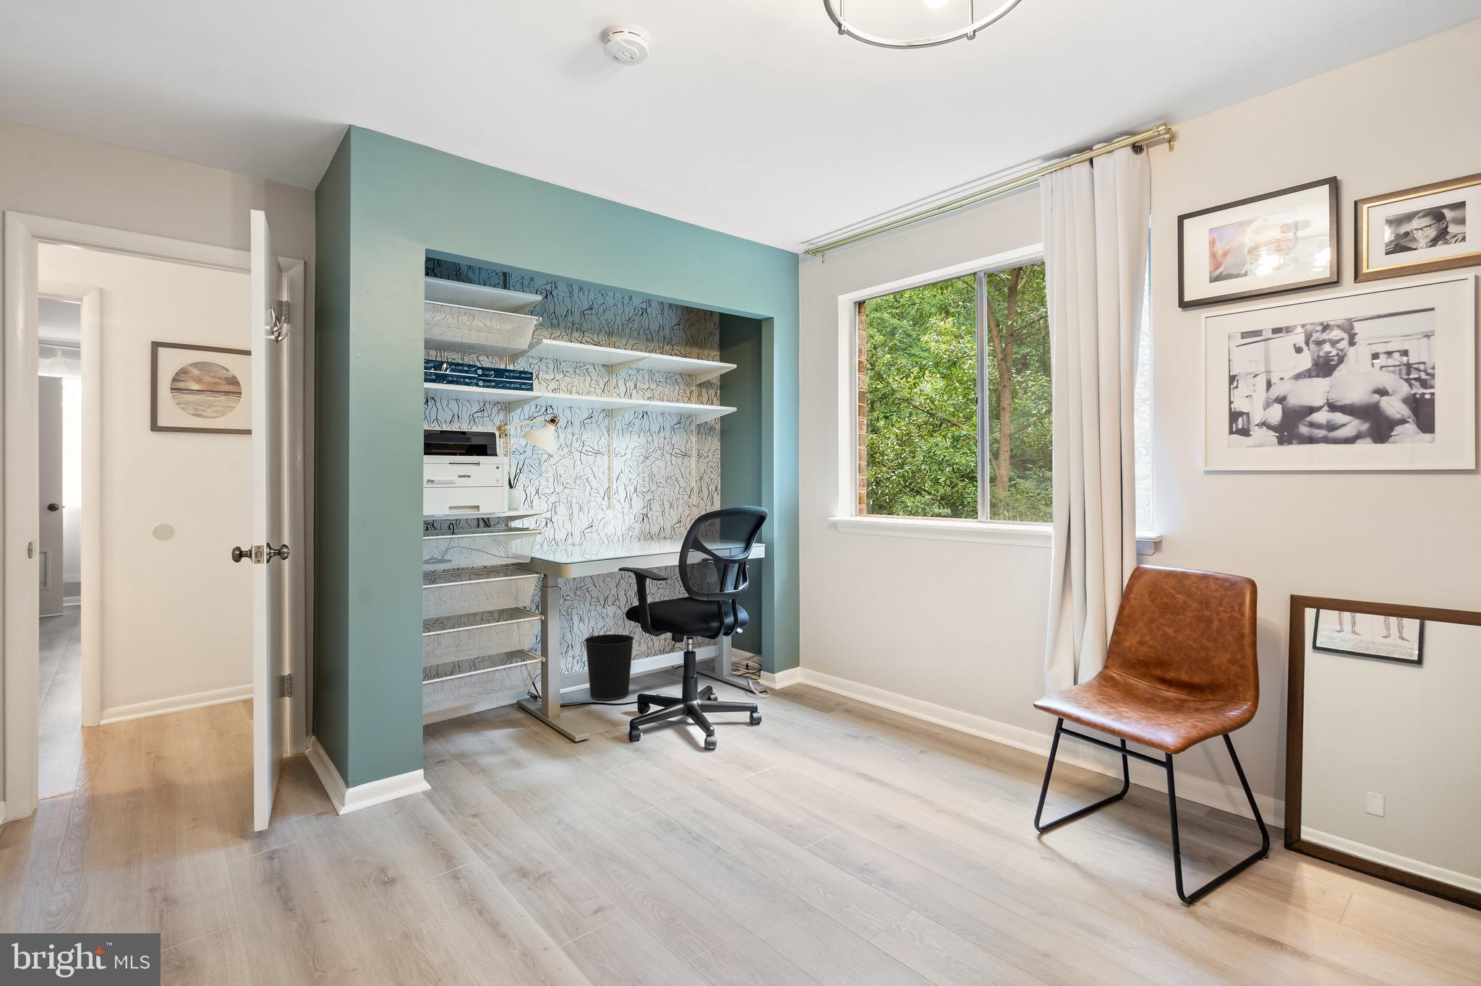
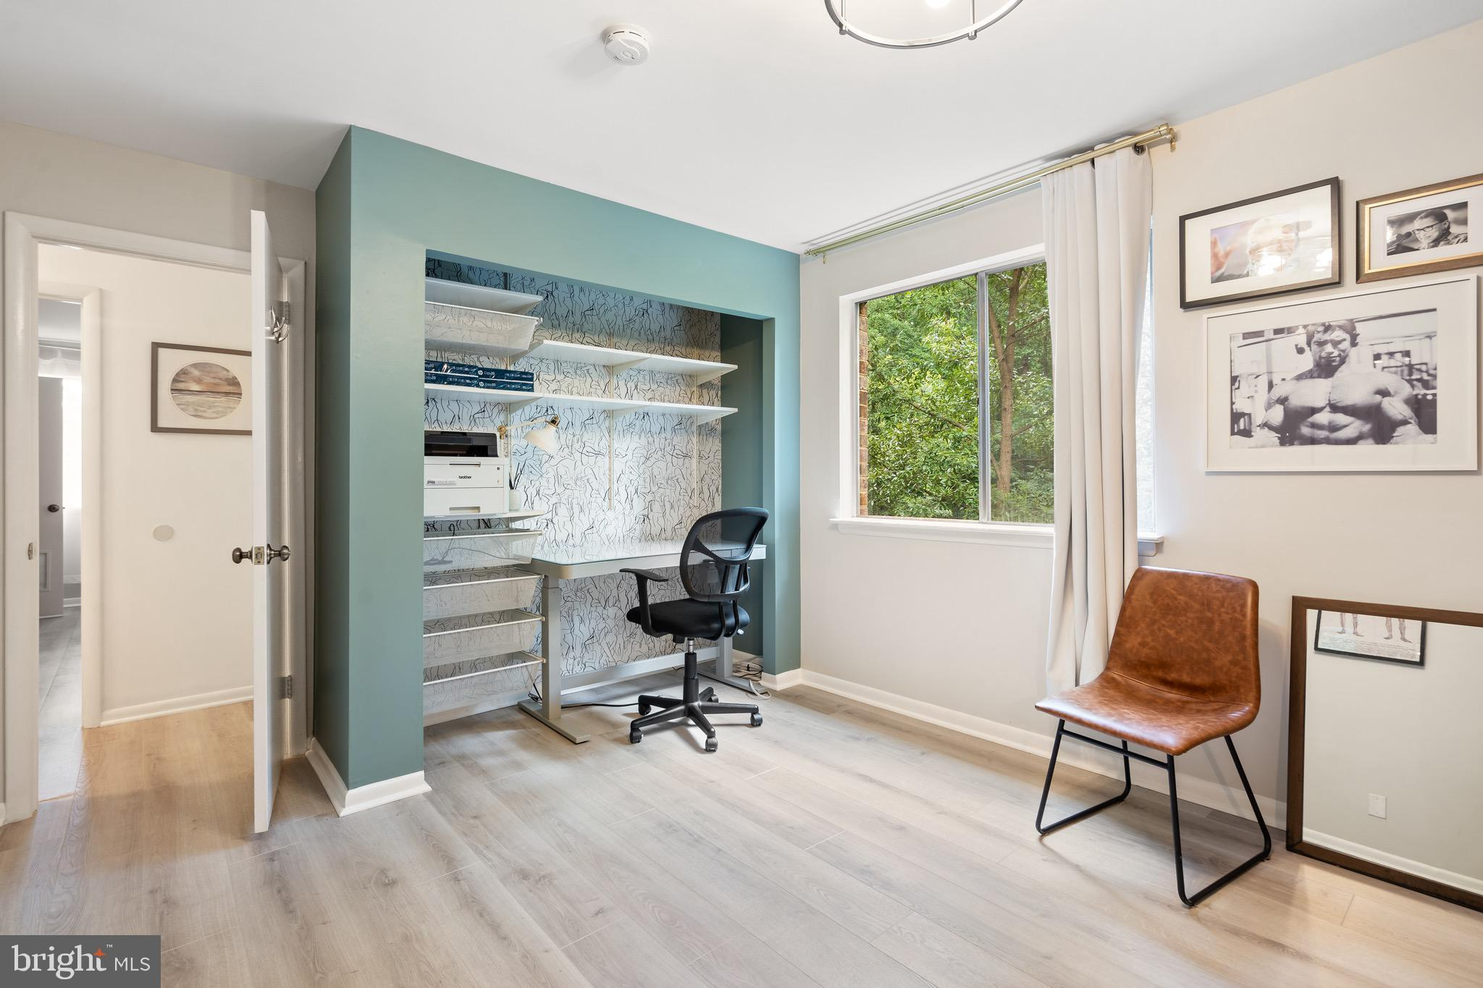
- wastebasket (609, 667)
